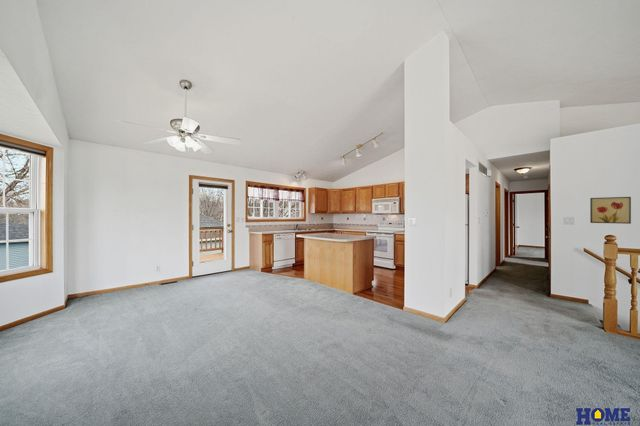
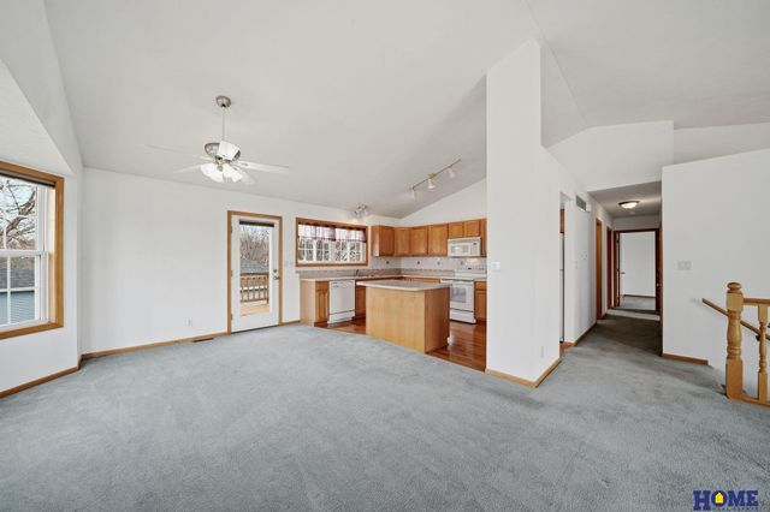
- wall art (609, 210)
